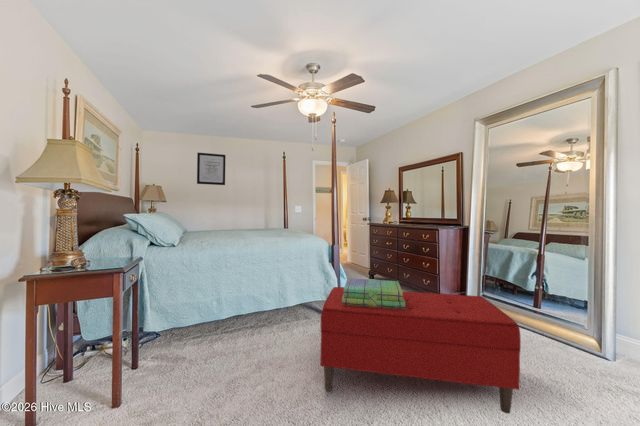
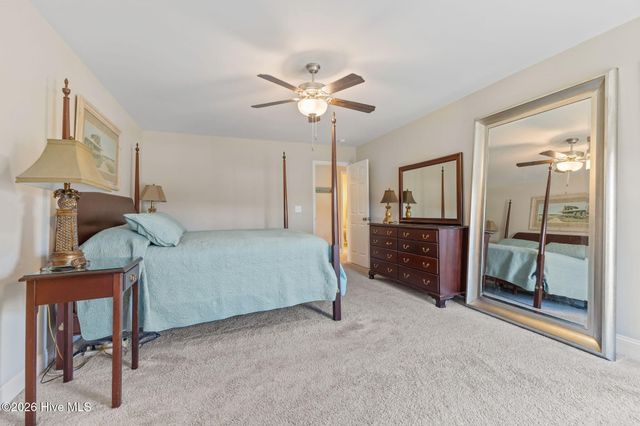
- bench (408, 340)
- stack of books (372, 292)
- wall art (211, 169)
